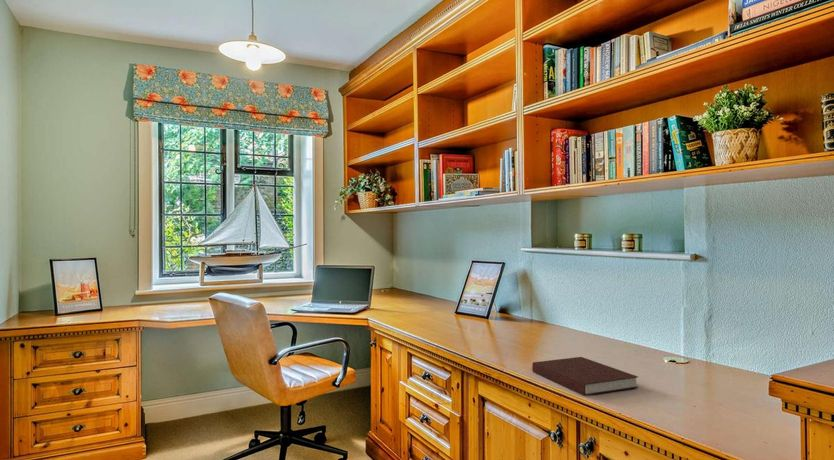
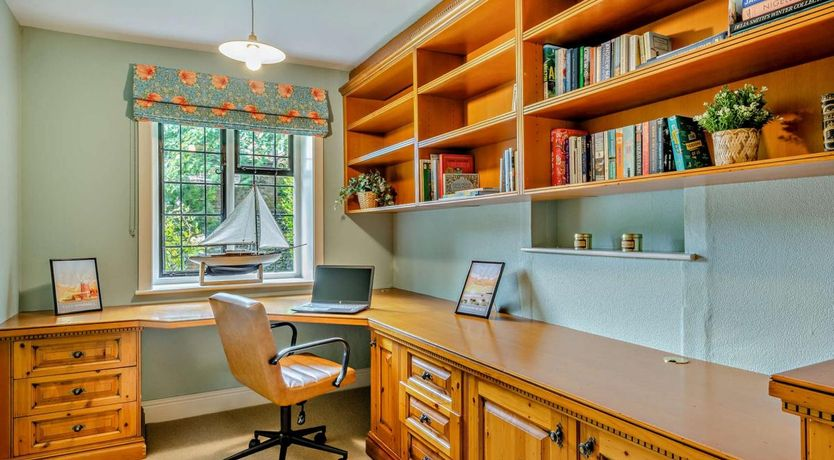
- notebook (582, 374)
